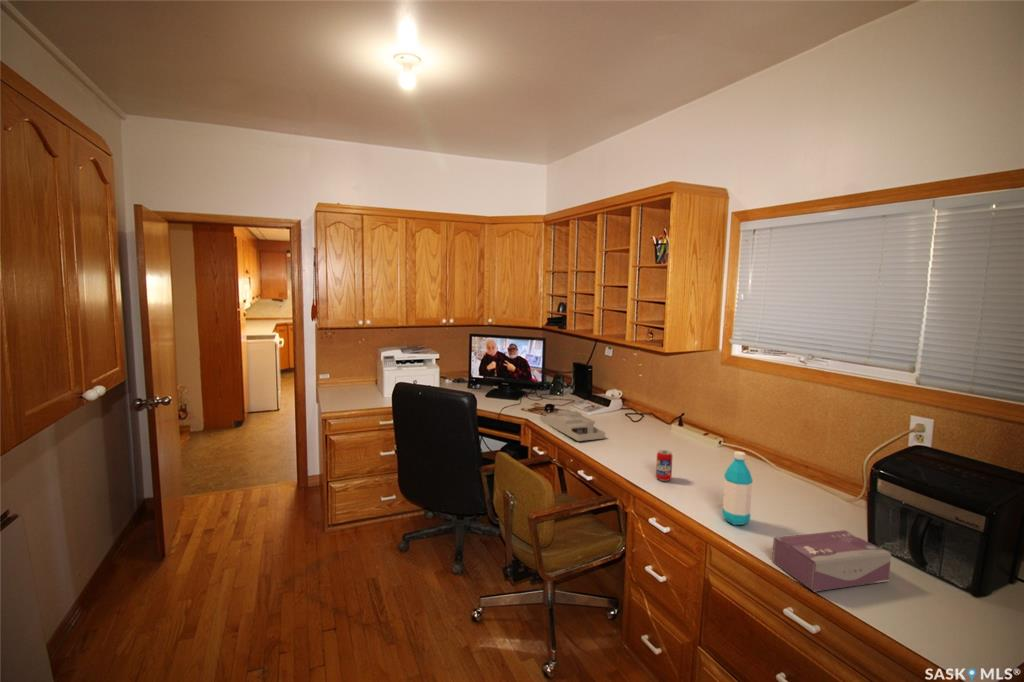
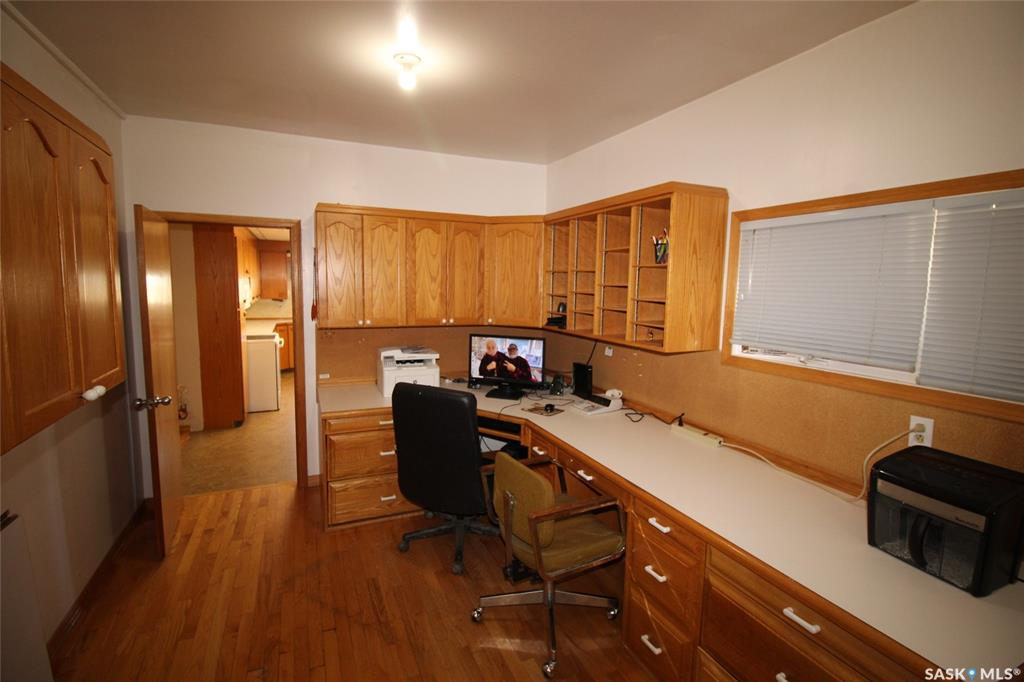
- tissue box (829, 557)
- desk organizer (570, 421)
- water bottle (737, 487)
- beverage can (664, 465)
